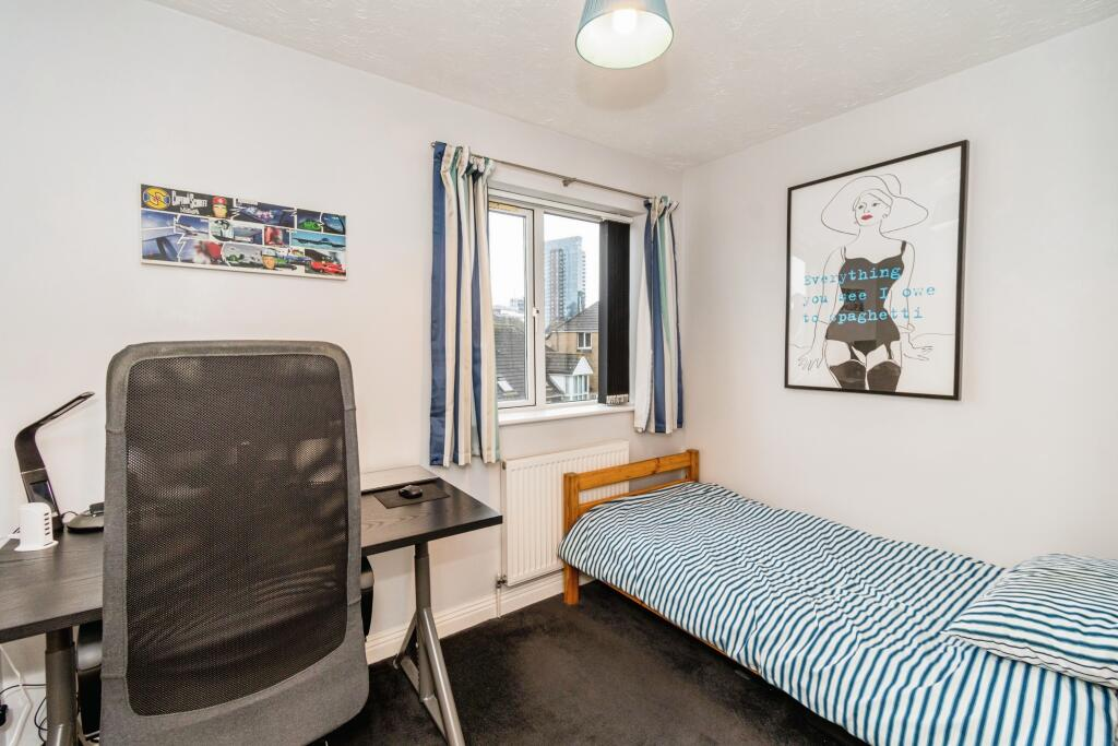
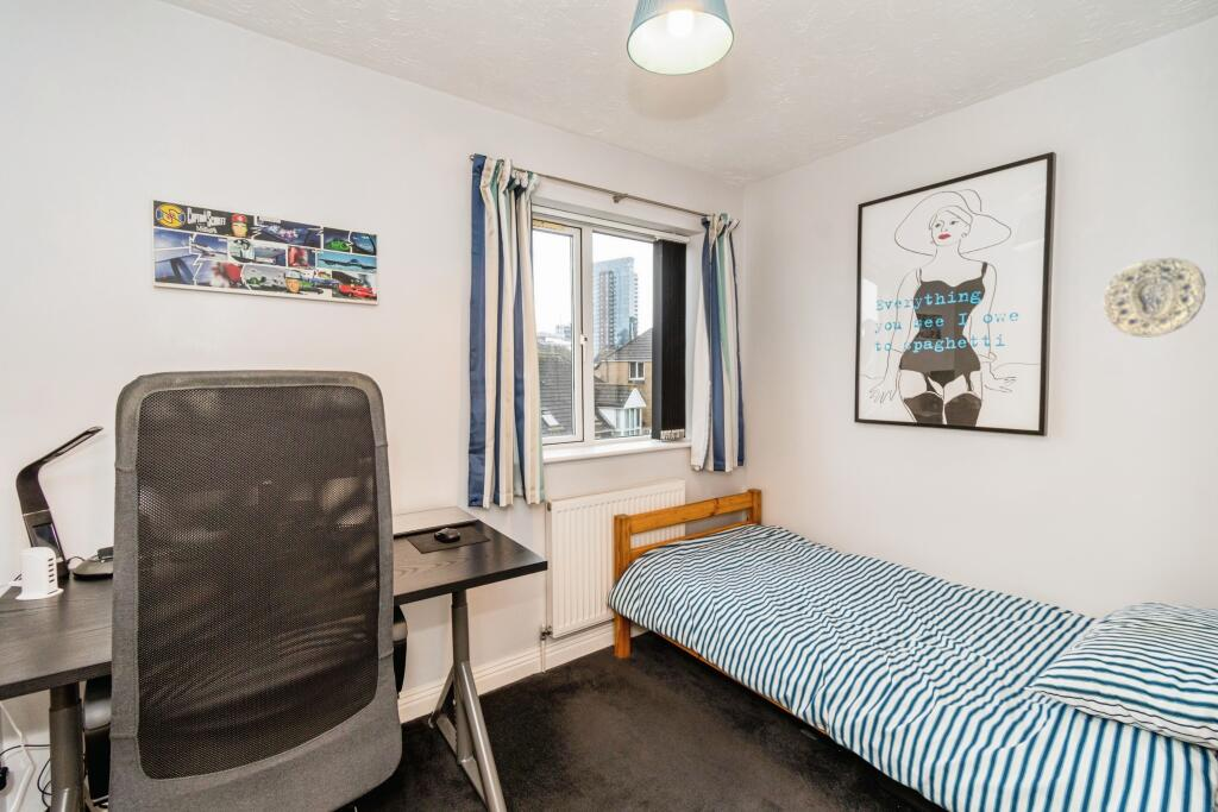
+ decorative plate (1151, 297)
